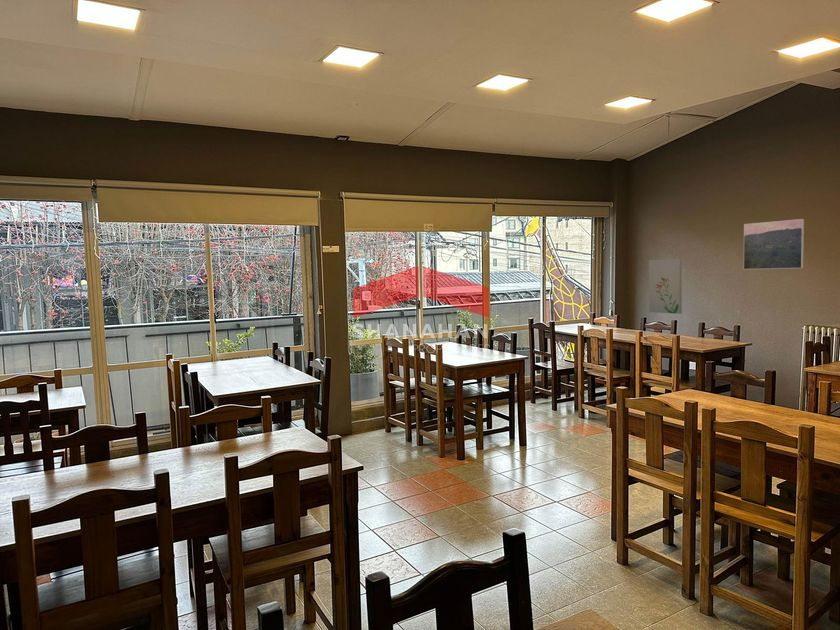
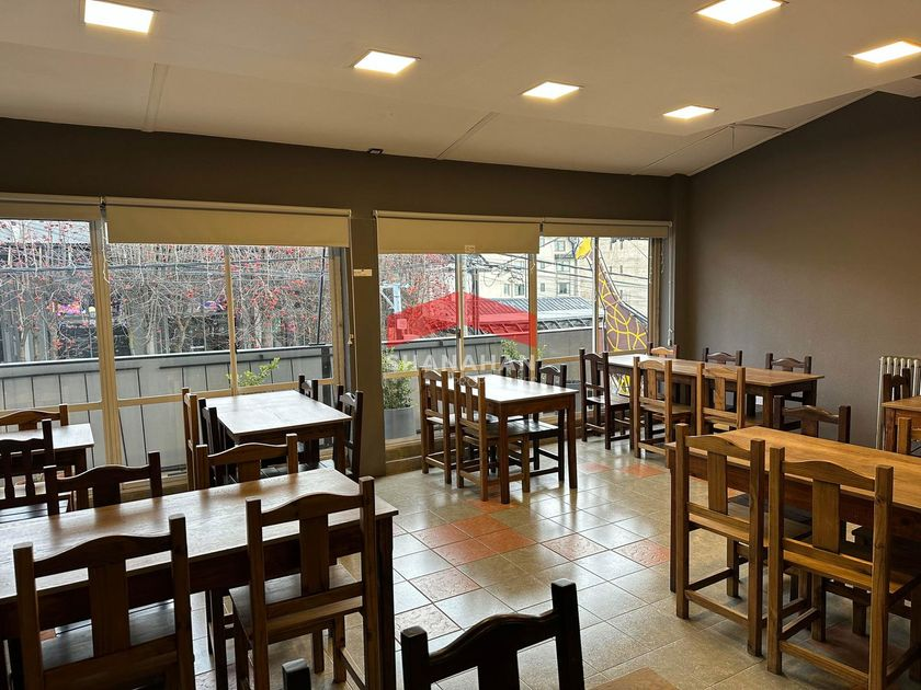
- wall art (664, 286)
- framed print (772, 245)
